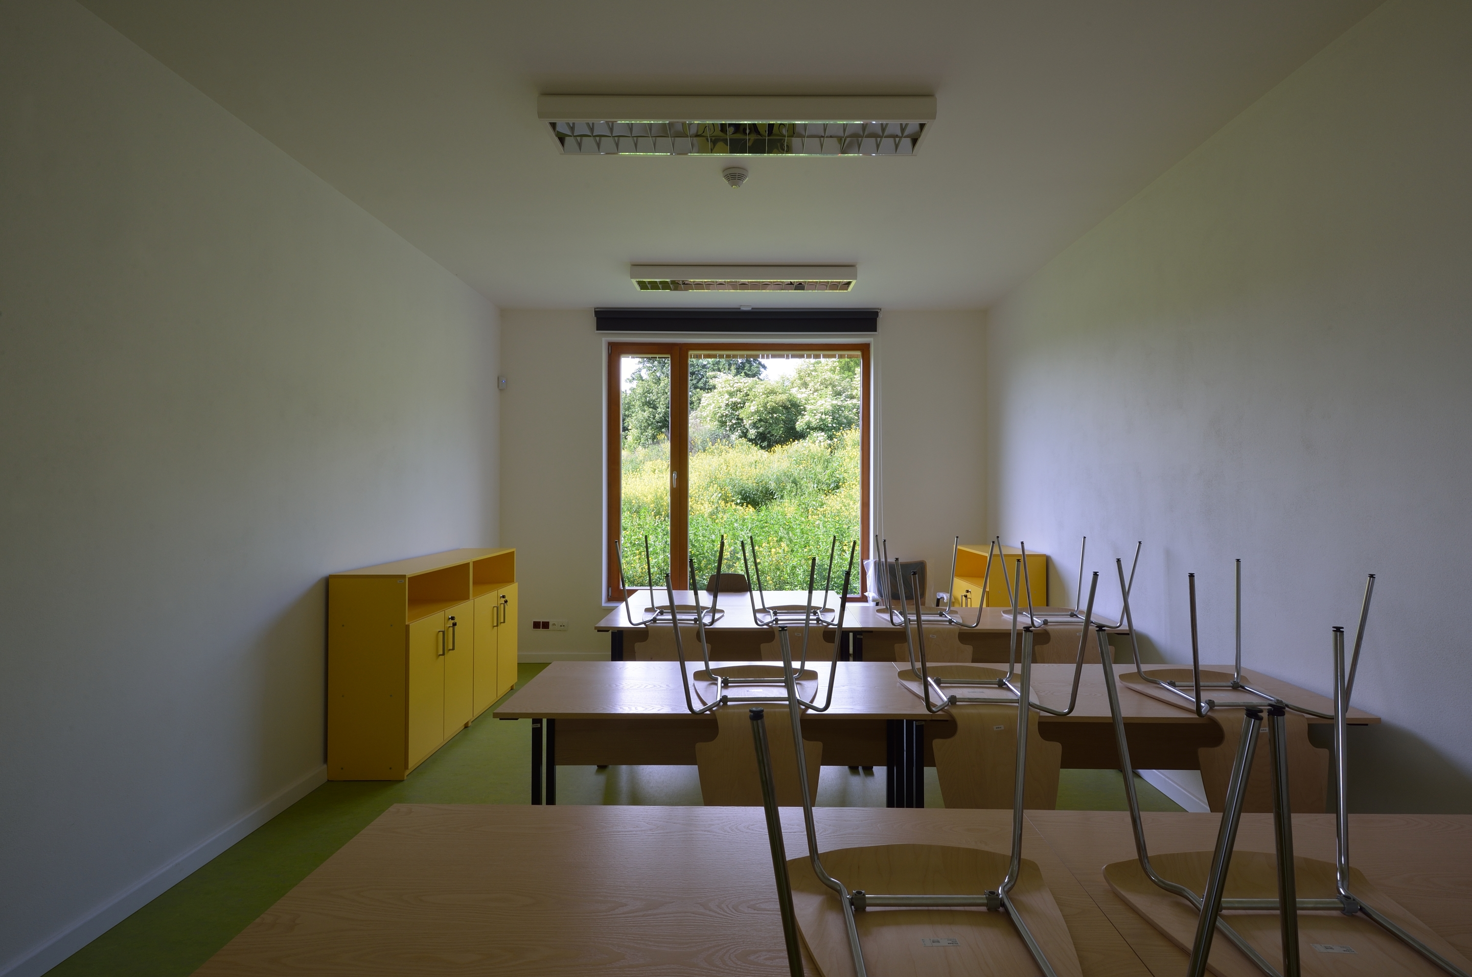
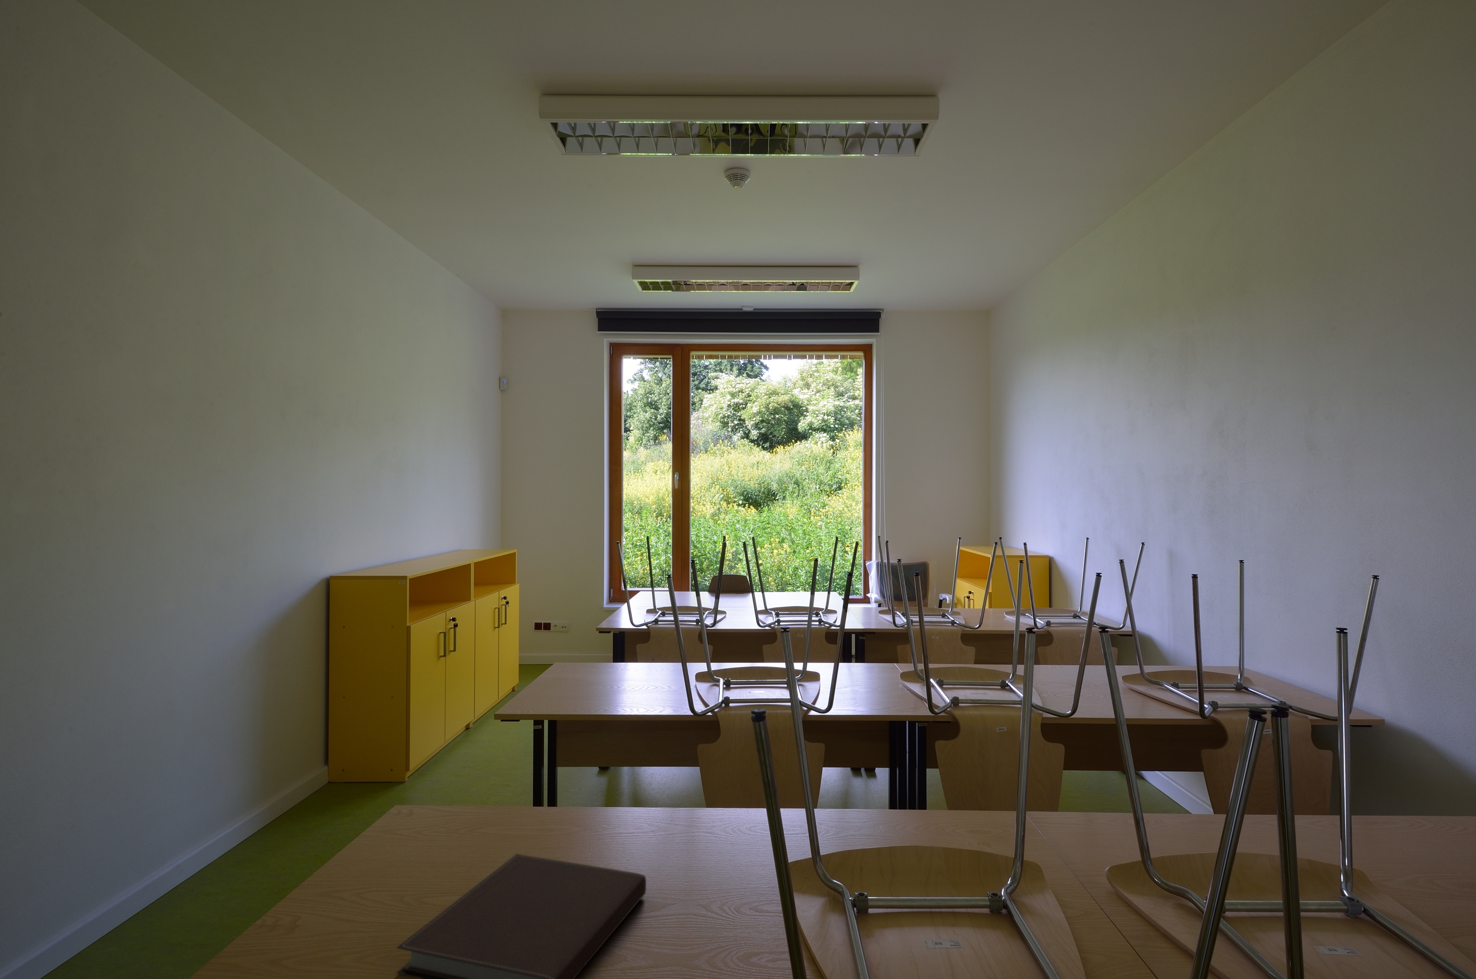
+ notebook (532, 919)
